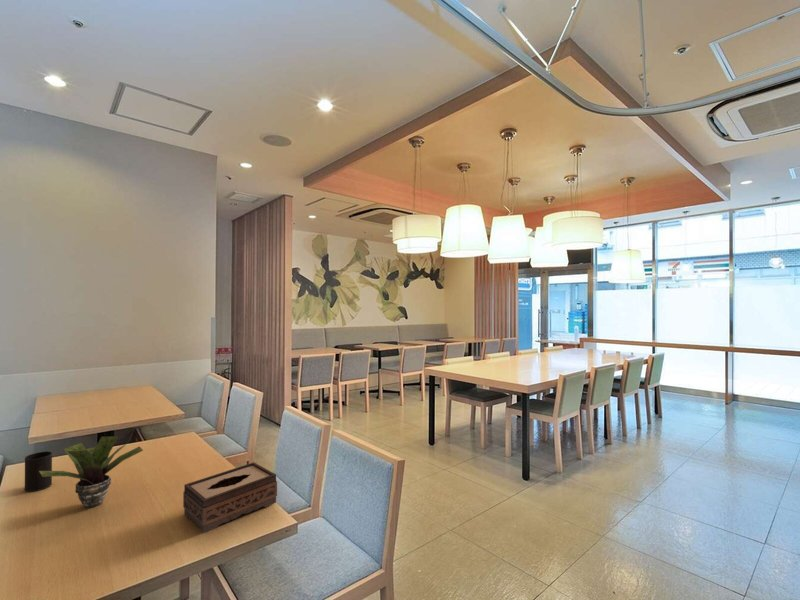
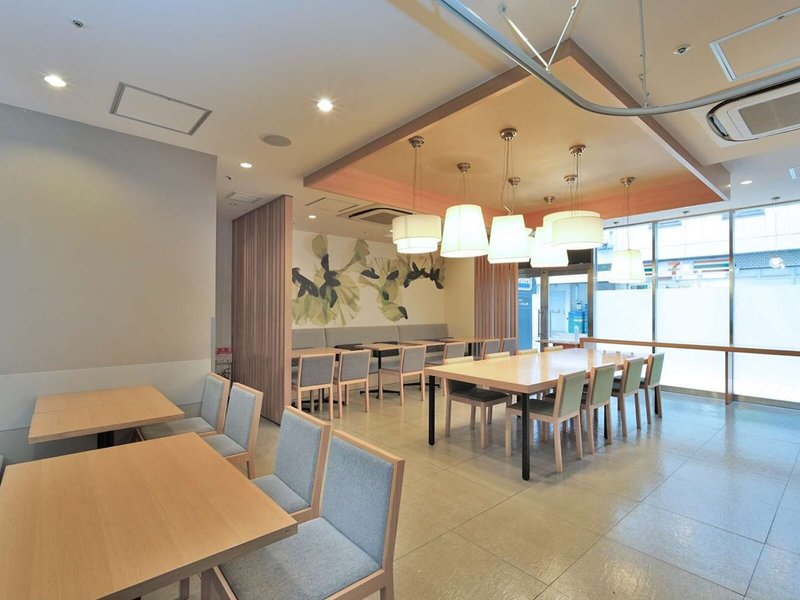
- potted plant (95, 472)
- cup (38, 471)
- tissue box (231, 493)
